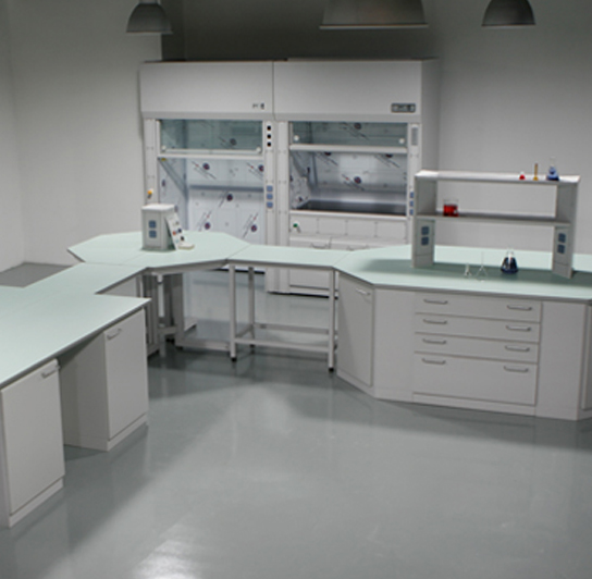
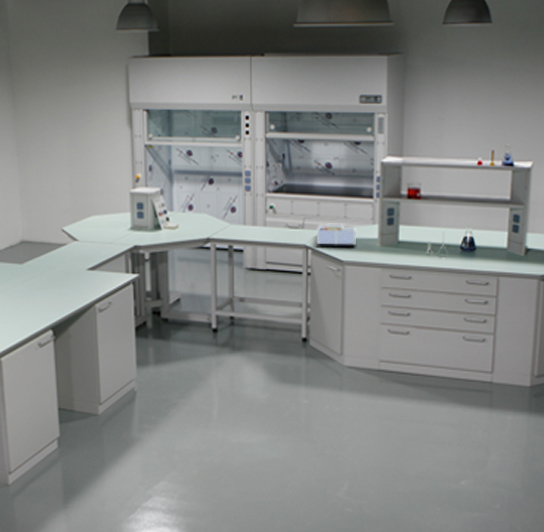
+ desk organizer (336, 233)
